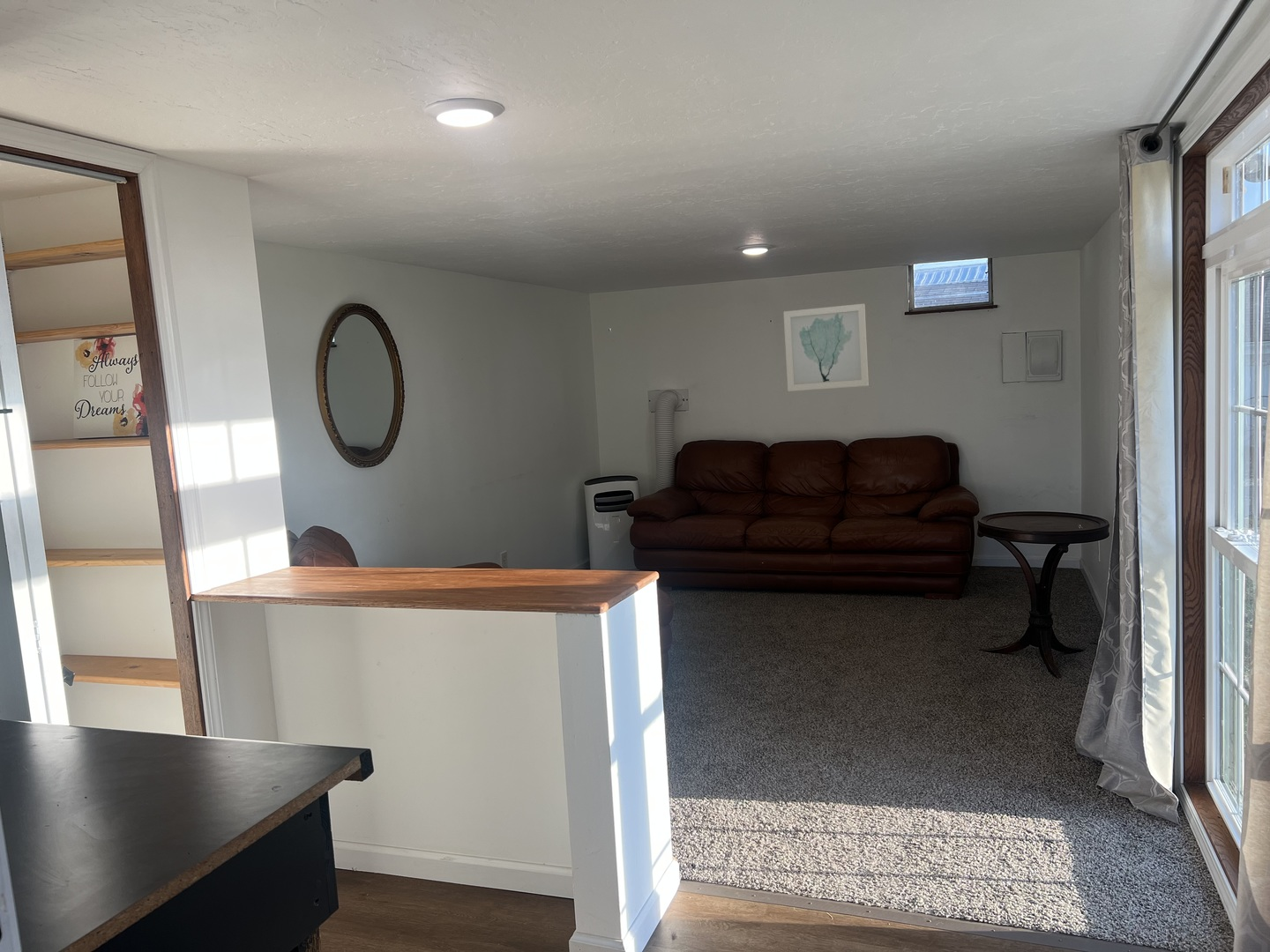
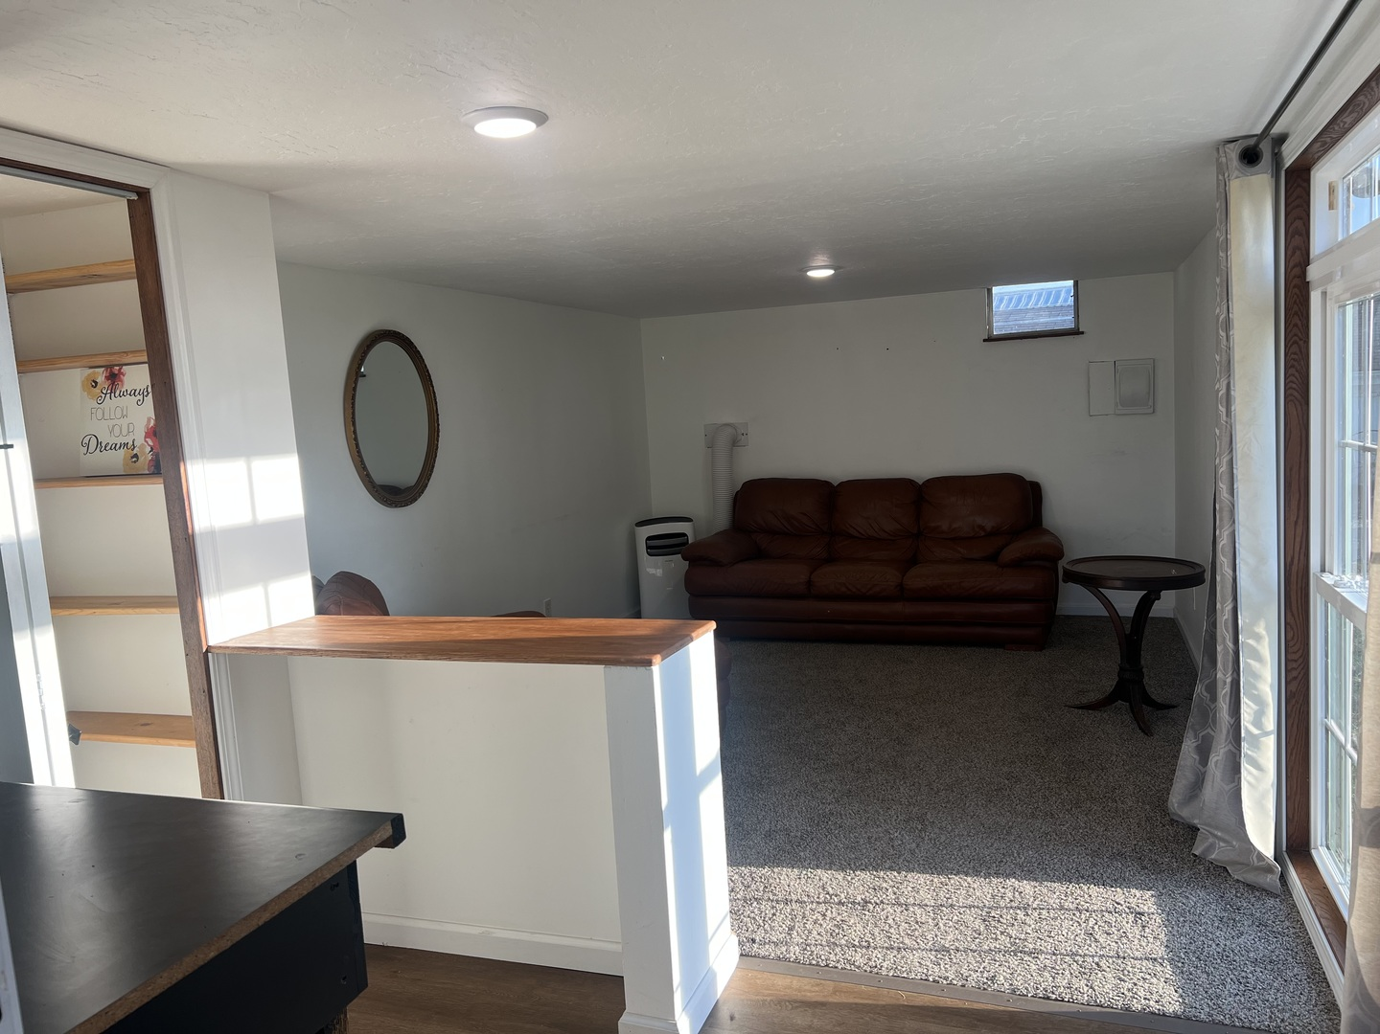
- wall art (826, 348)
